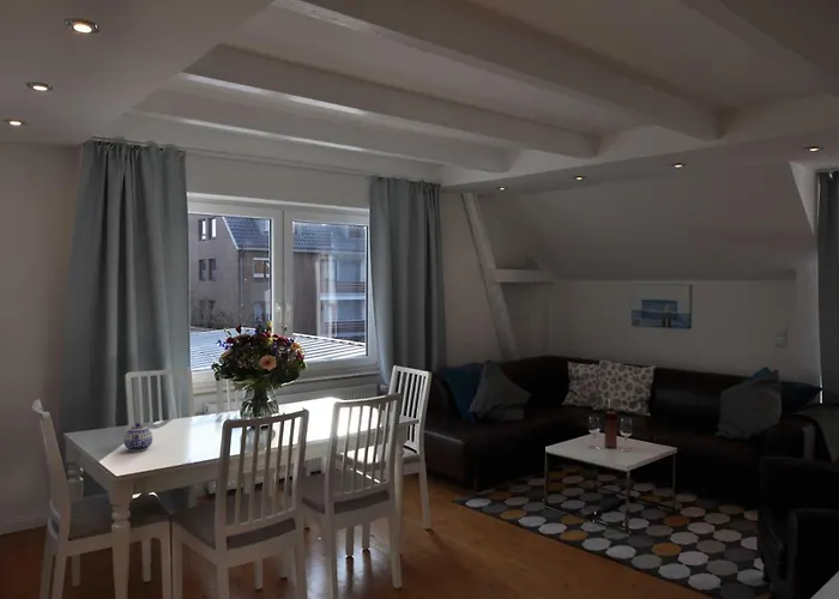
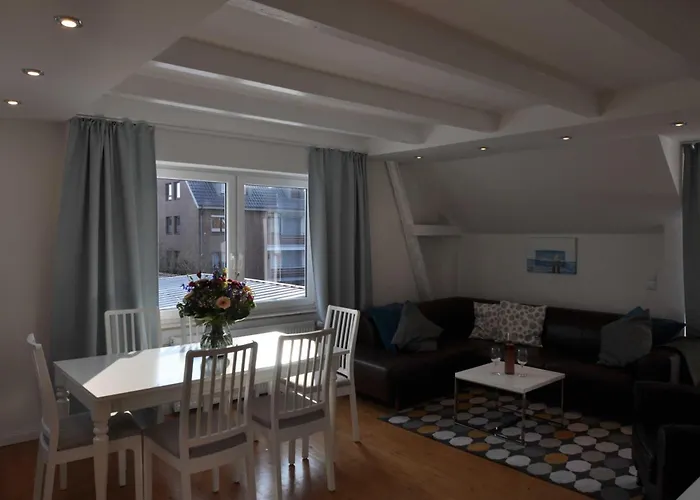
- teapot (138, 436)
